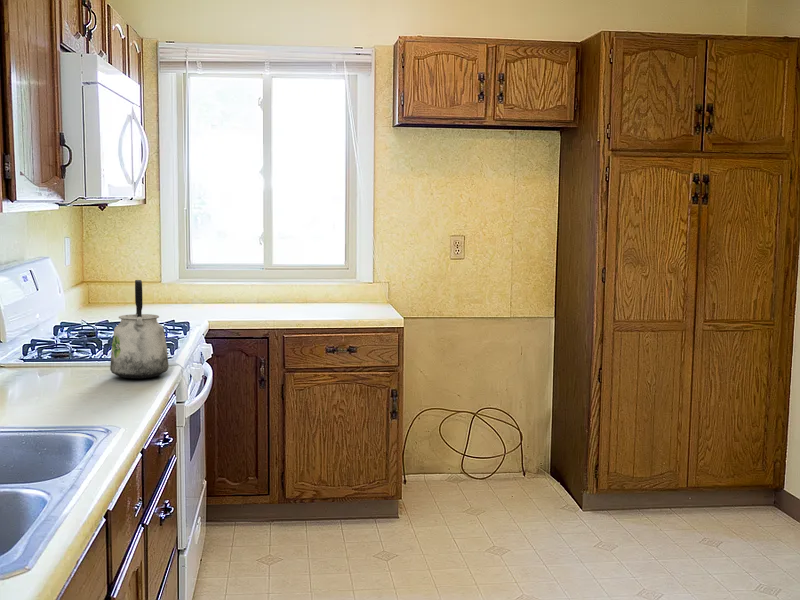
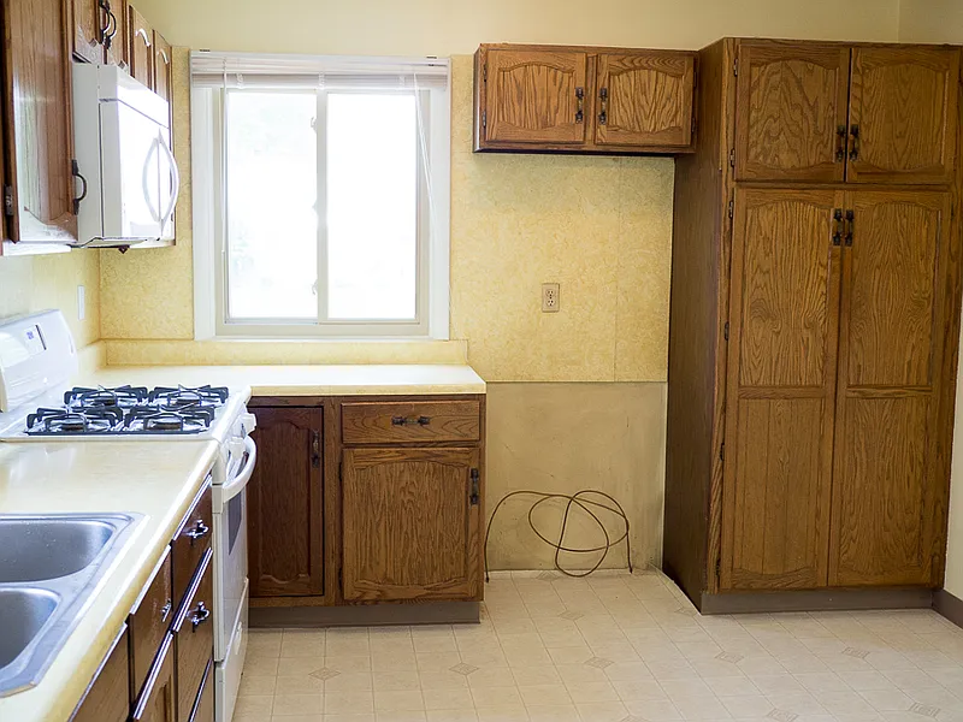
- kettle (138, 326)
